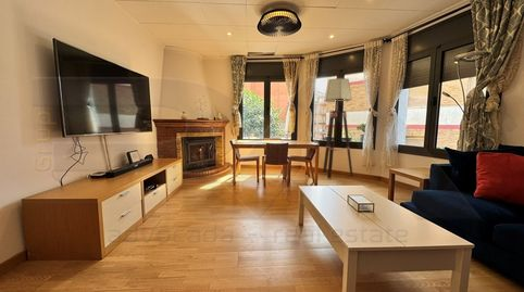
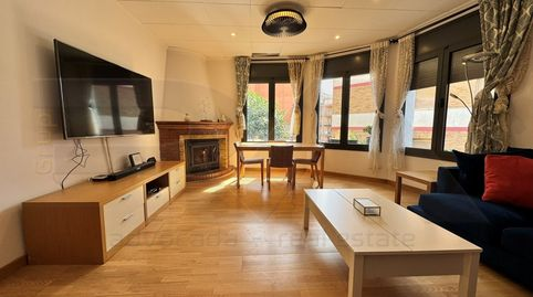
- floor lamp (335, 128)
